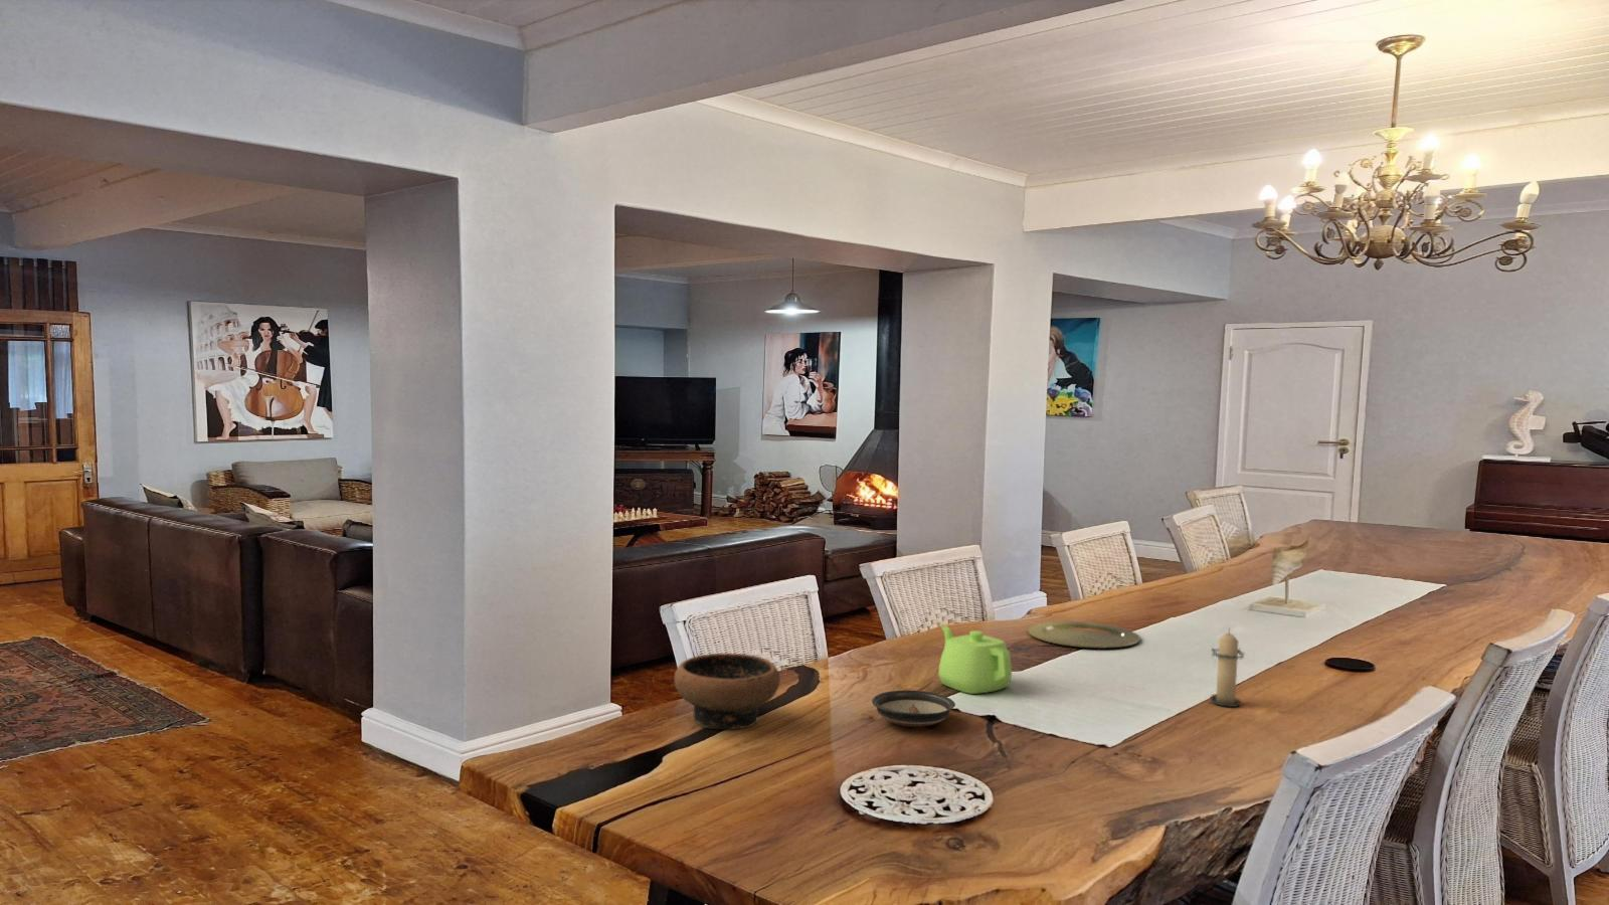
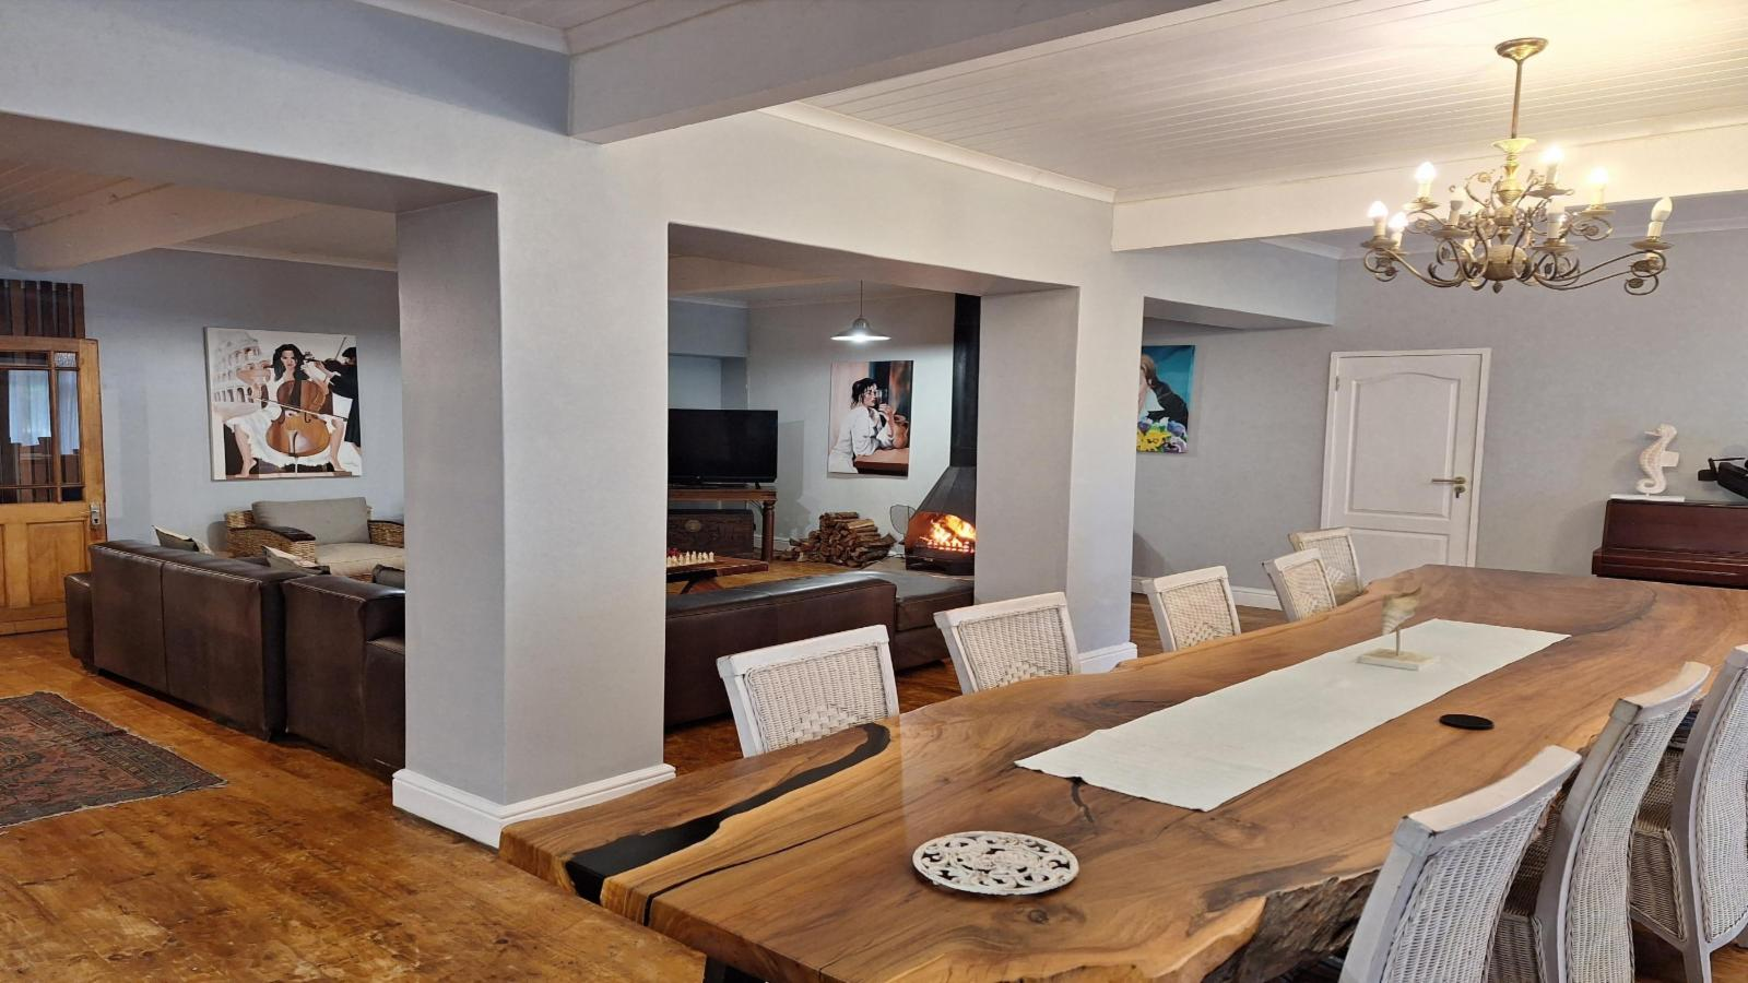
- bowl (727, 692)
- plate (1083, 634)
- candle (1227, 665)
- teapot (972, 656)
- saucer (912, 711)
